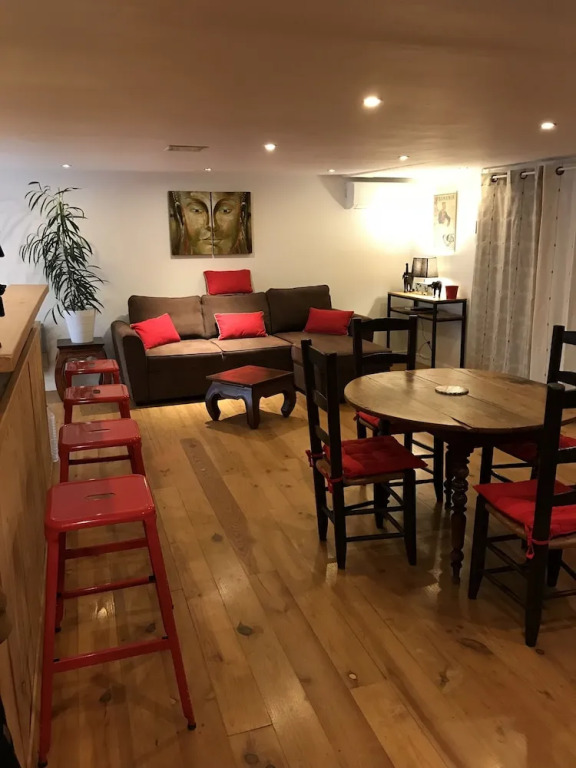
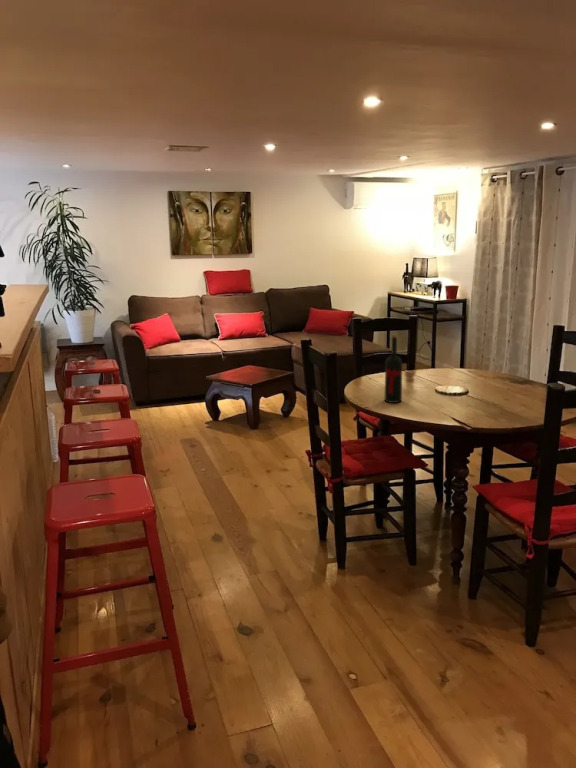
+ wine bottle (393, 368)
